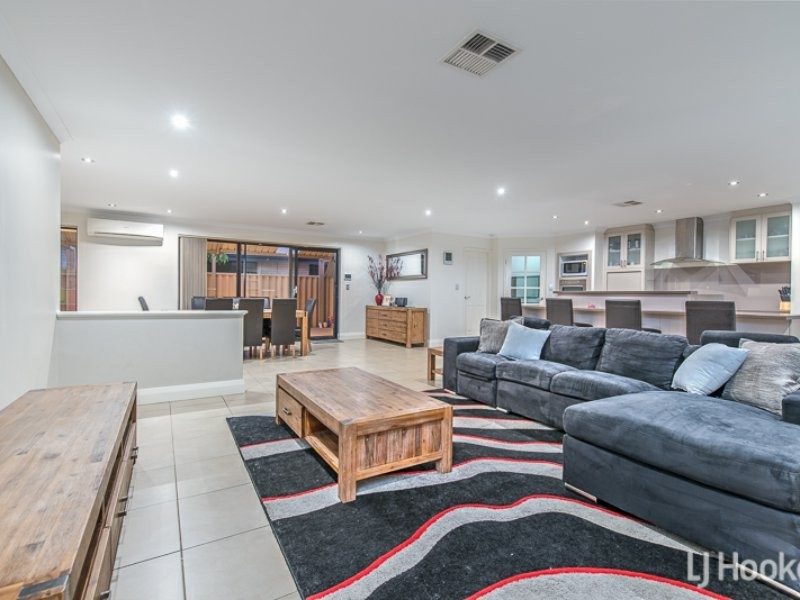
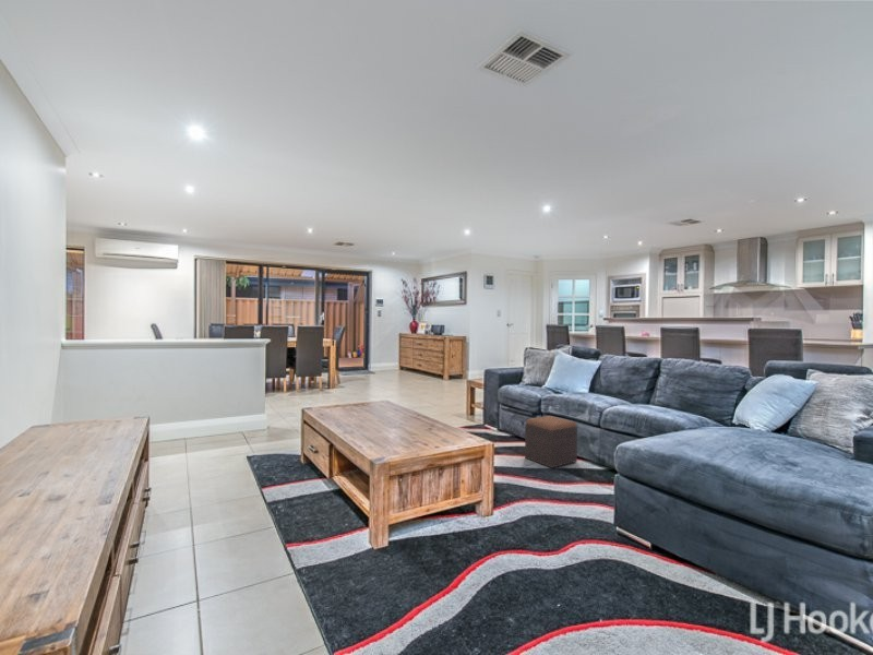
+ footstool (550, 439)
